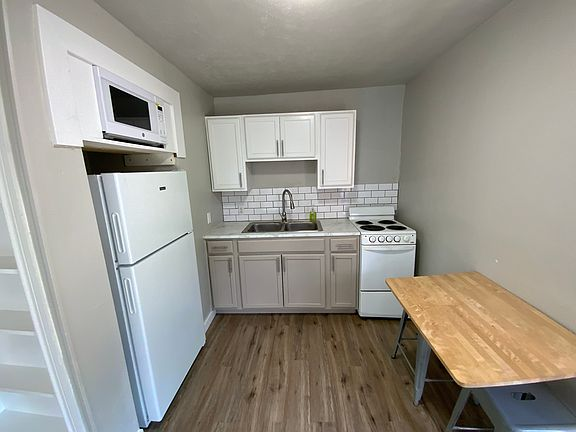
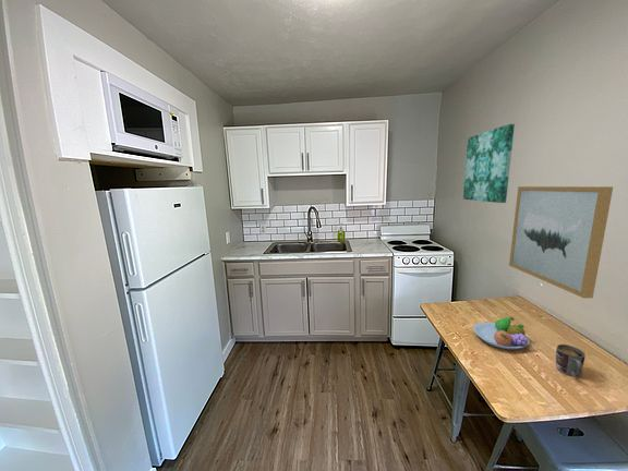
+ fruit bowl (502, 329)
+ wall art (550, 234)
+ wall art (485, 167)
+ mug (571, 363)
